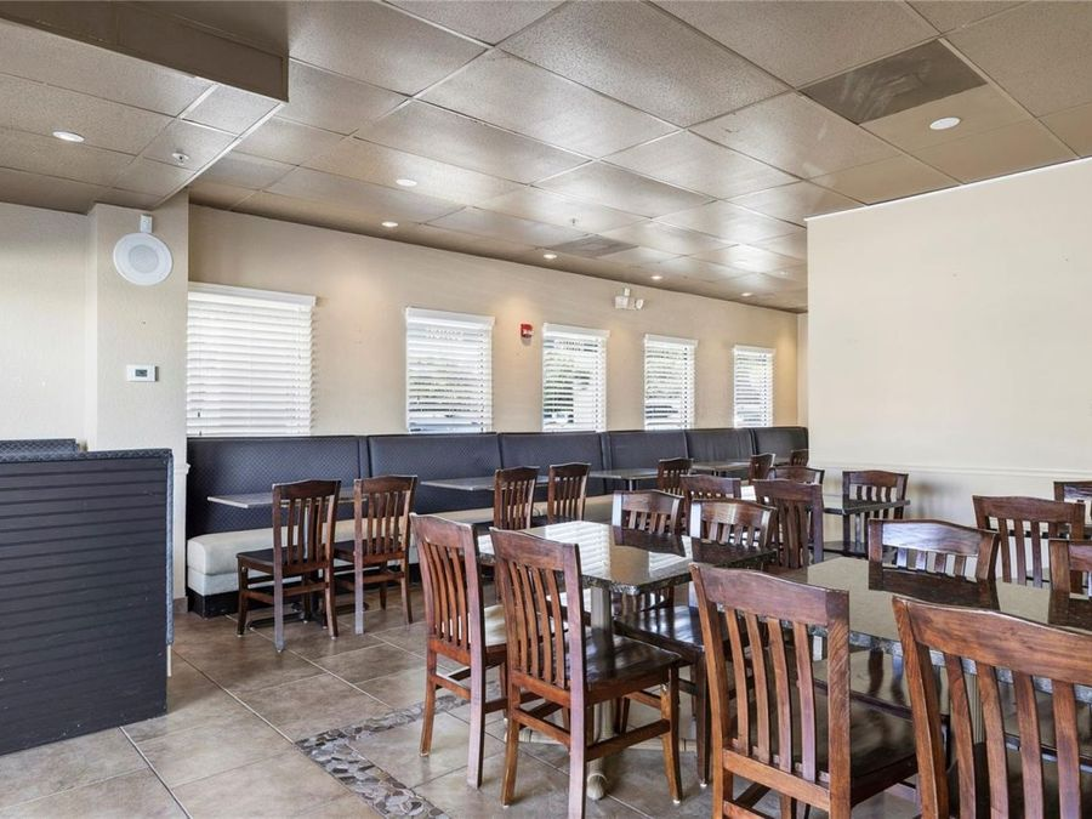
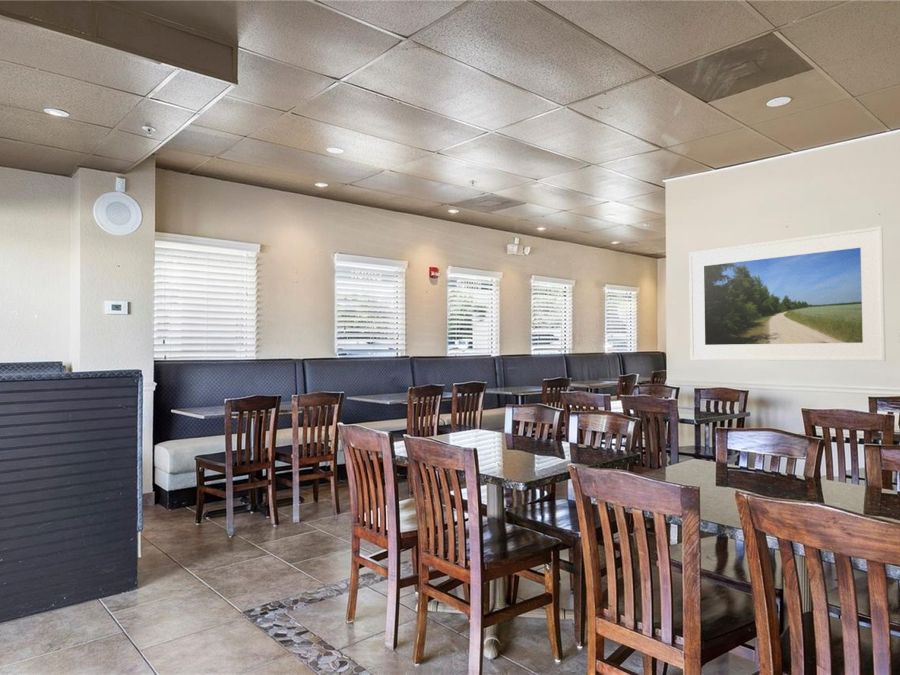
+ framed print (776, 300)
